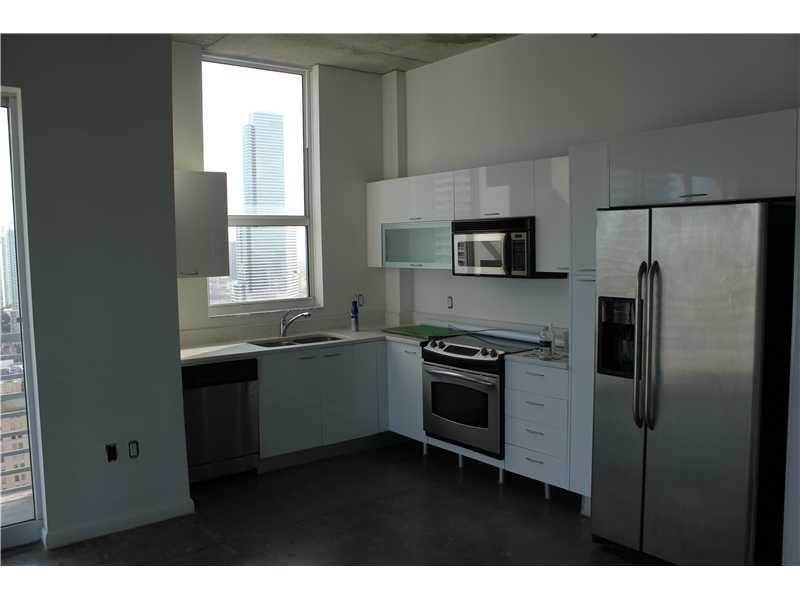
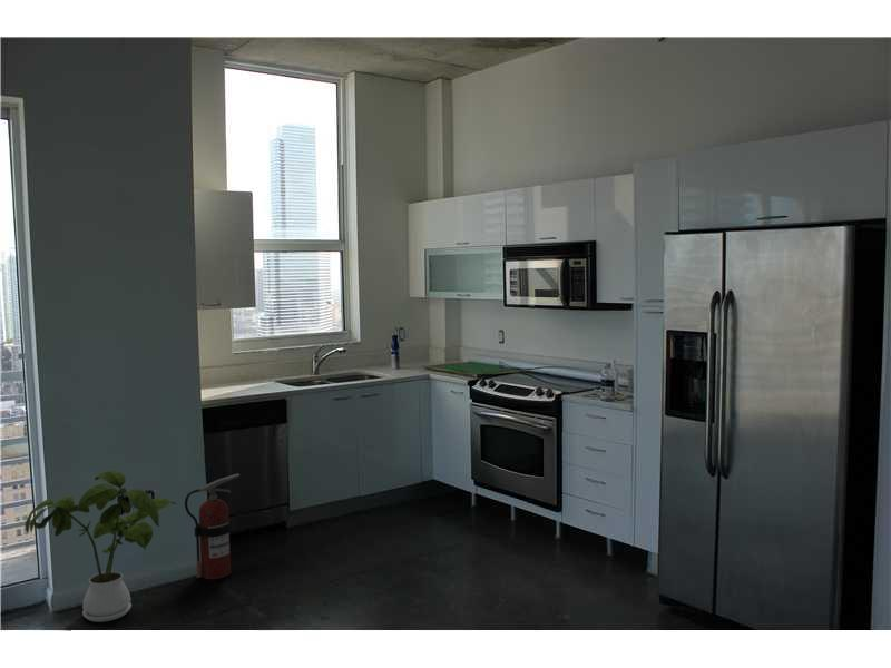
+ fire extinguisher (213, 527)
+ house plant (117, 543)
